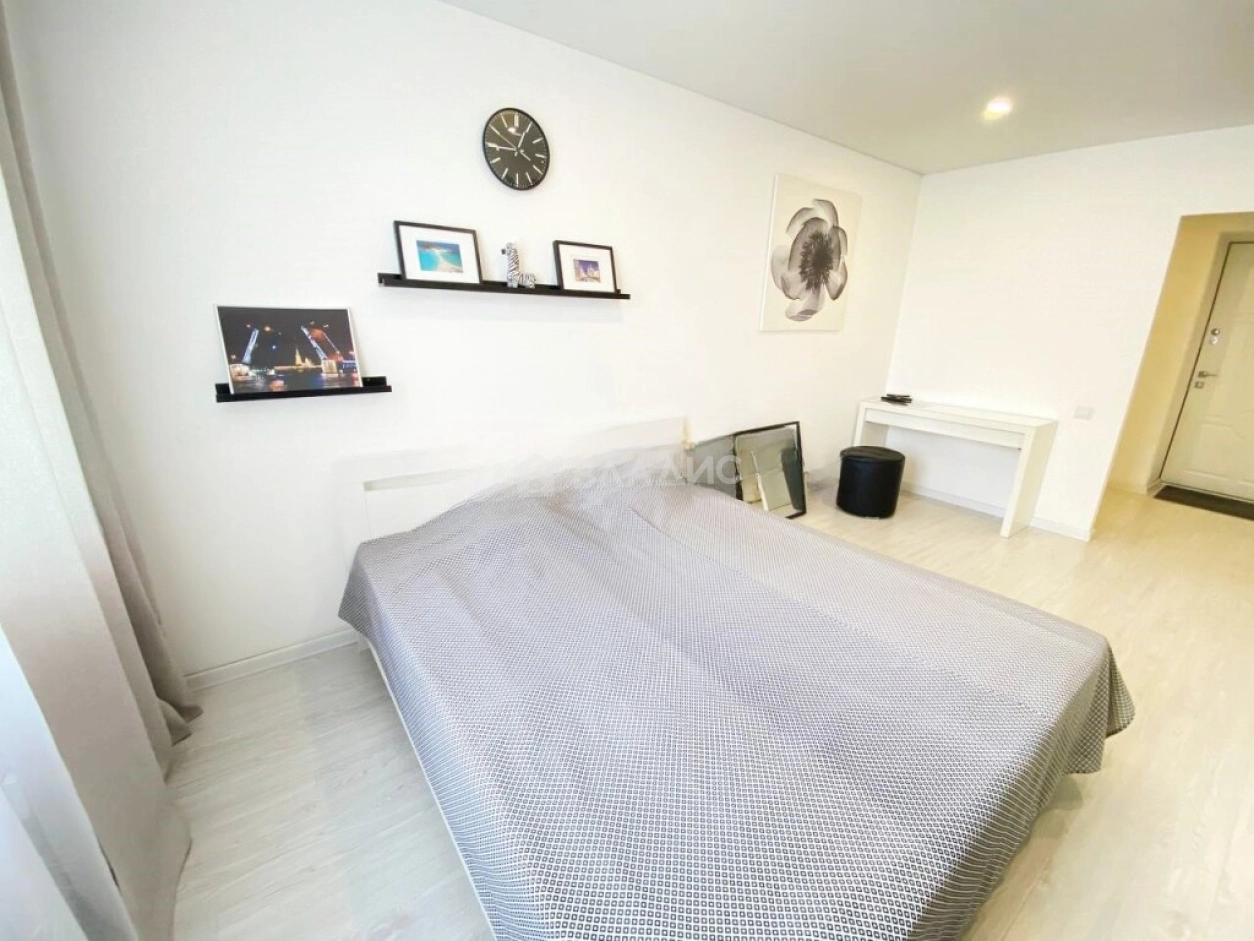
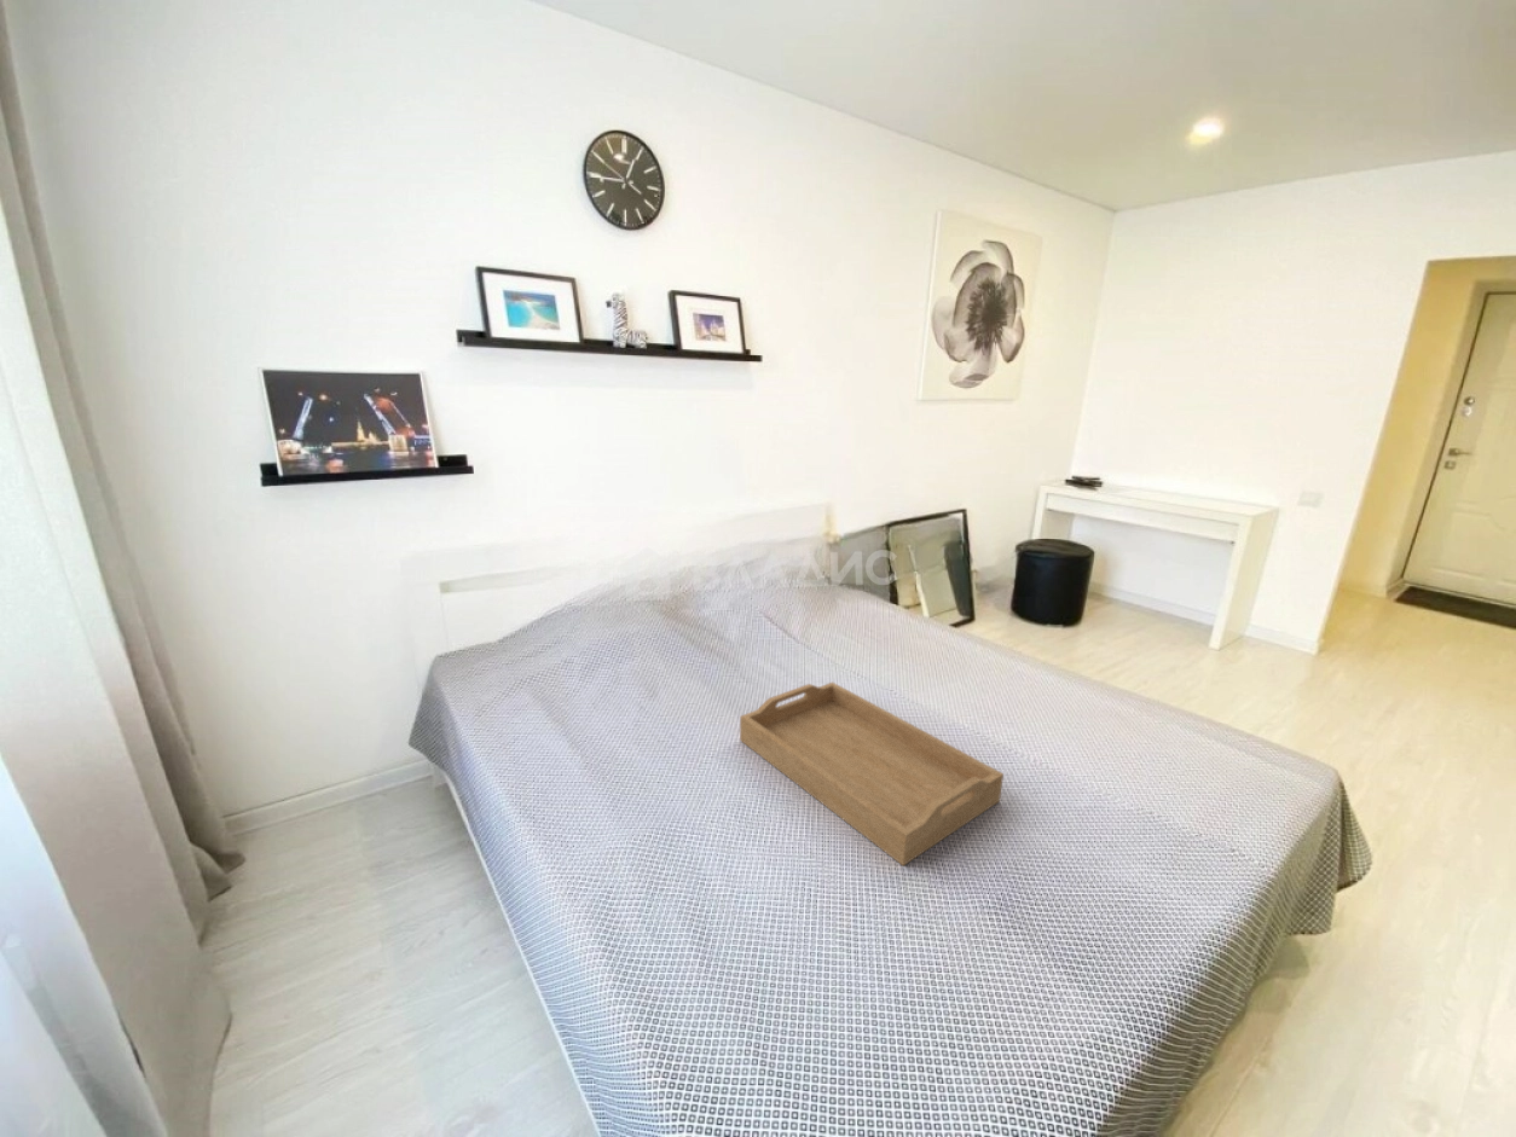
+ serving tray (861, 752)
